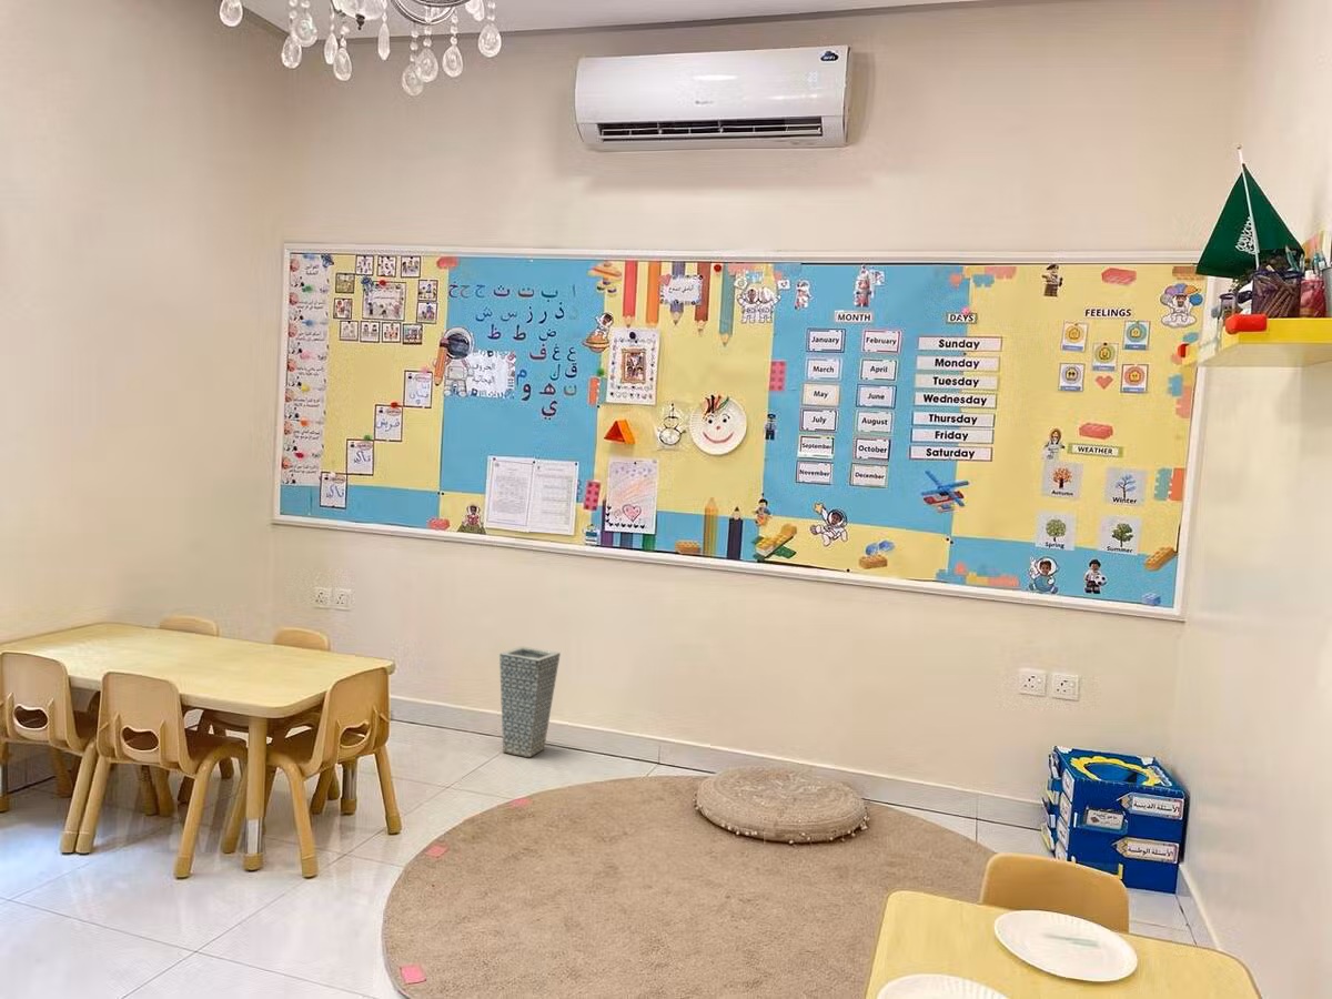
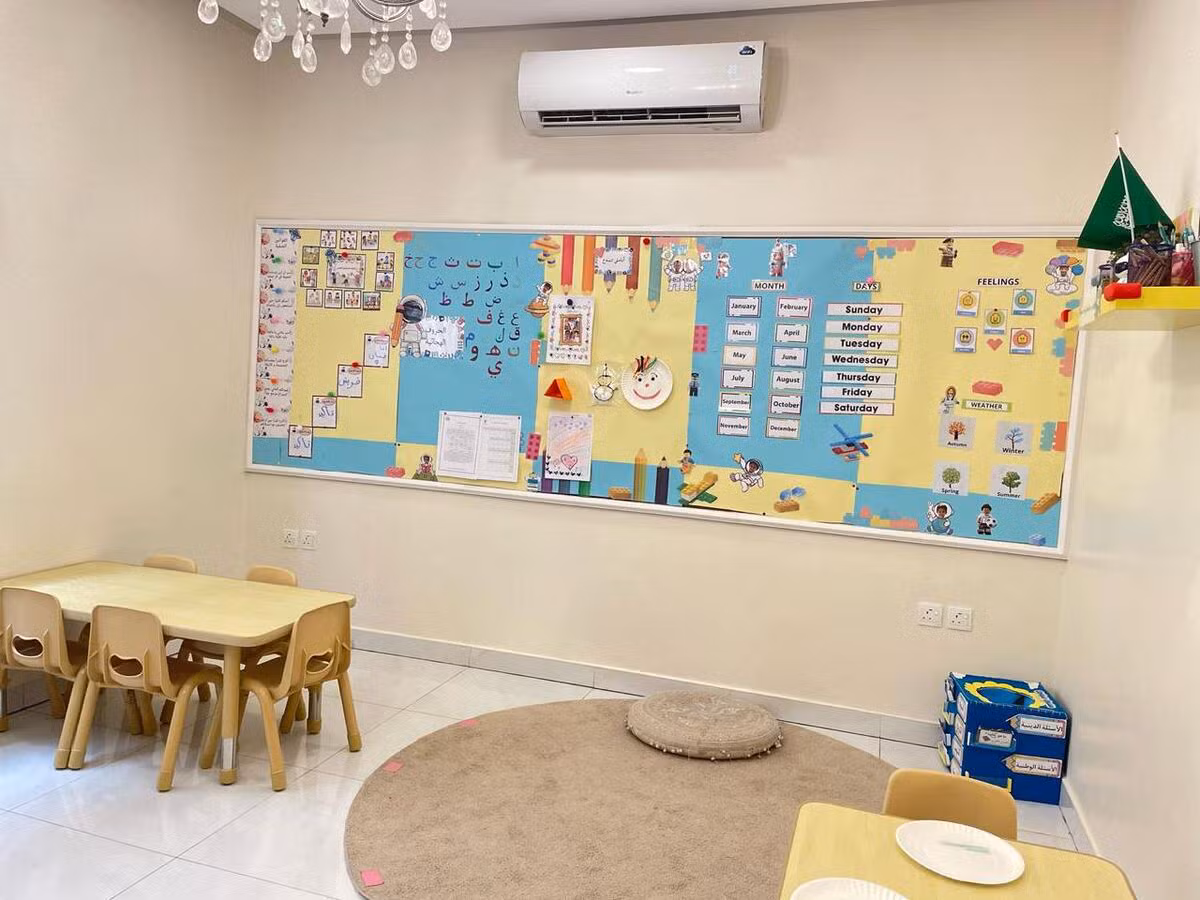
- vase (527, 702)
